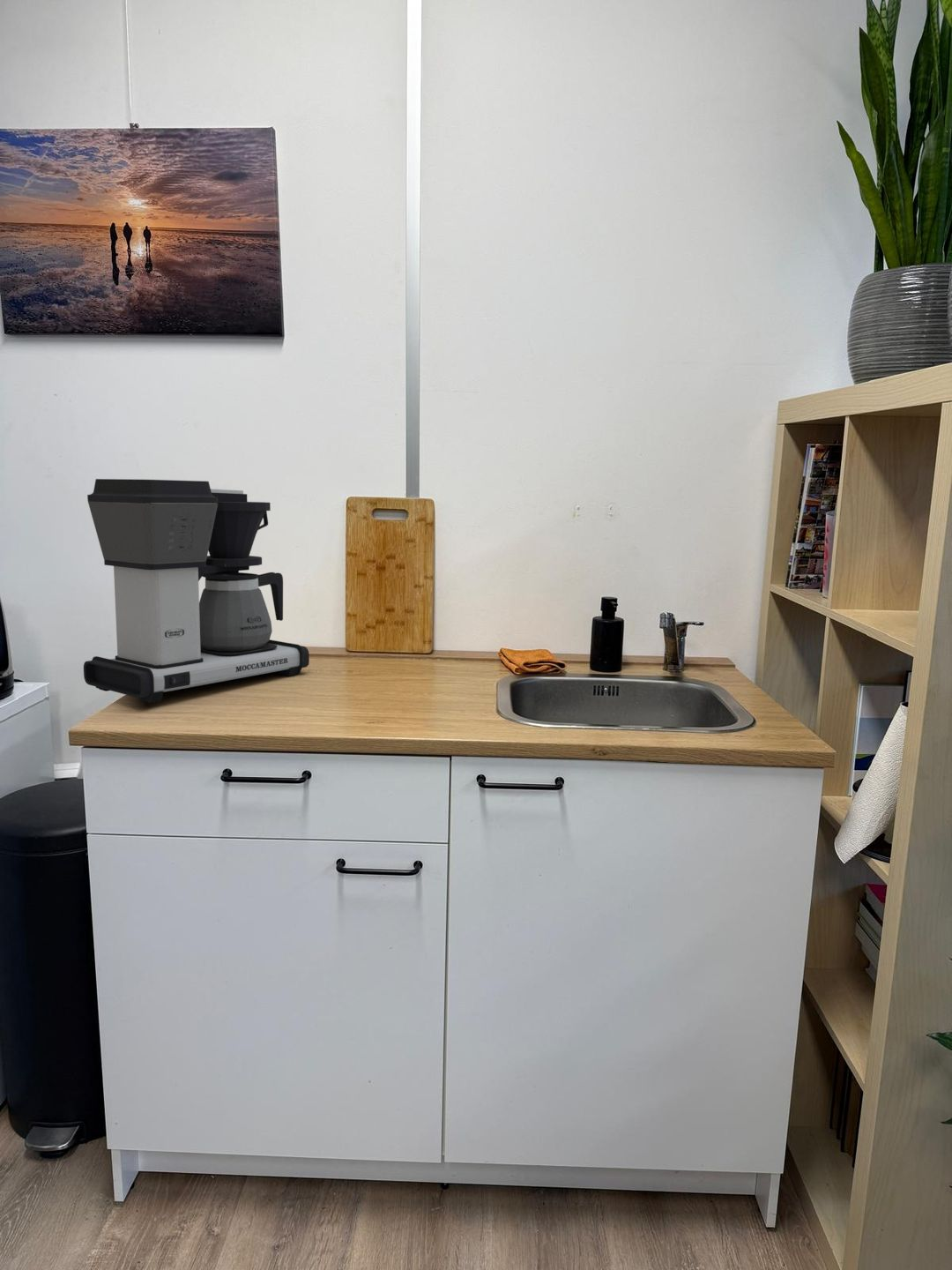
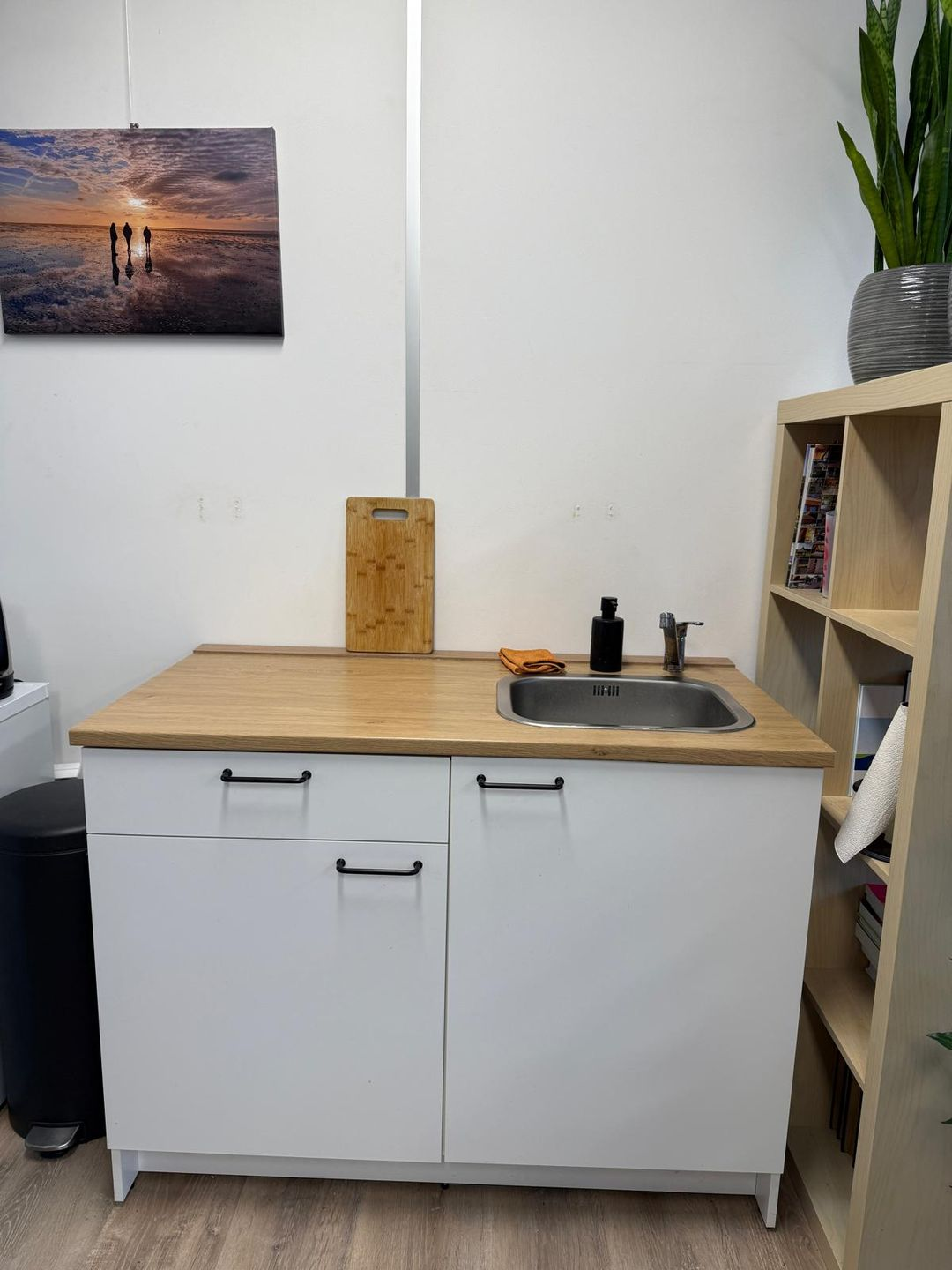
- coffee maker (205, 583)
